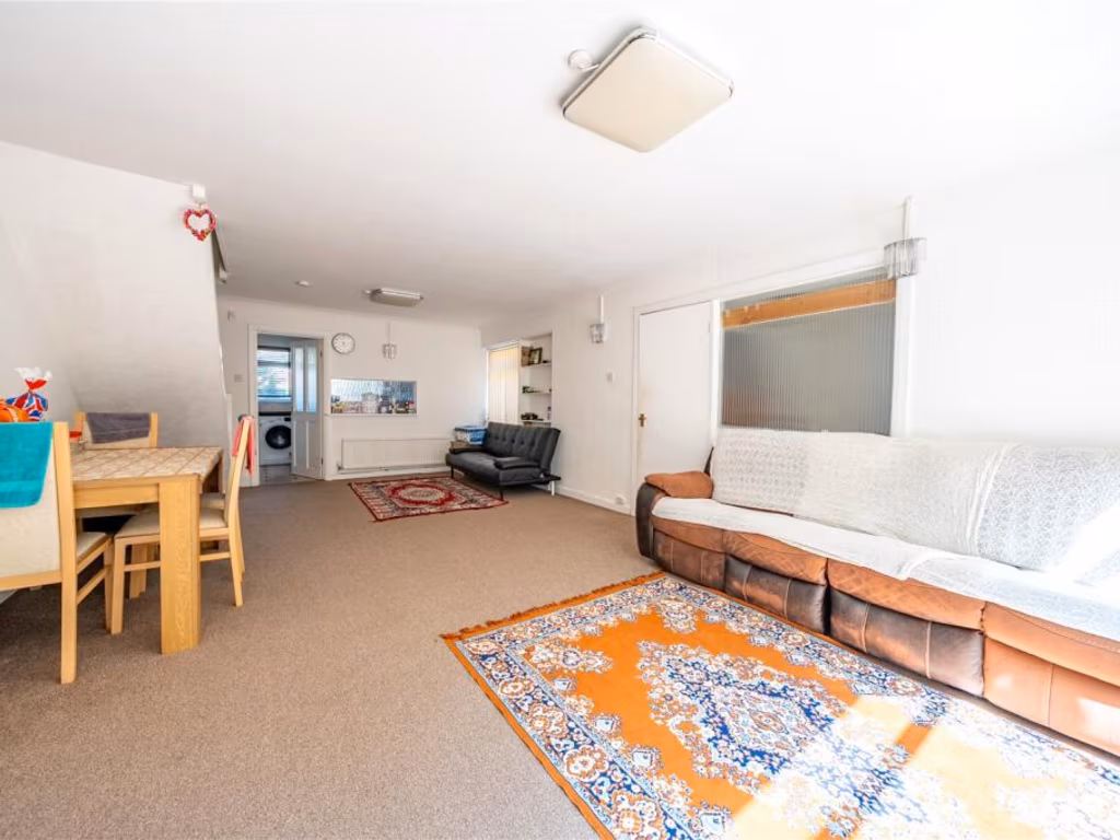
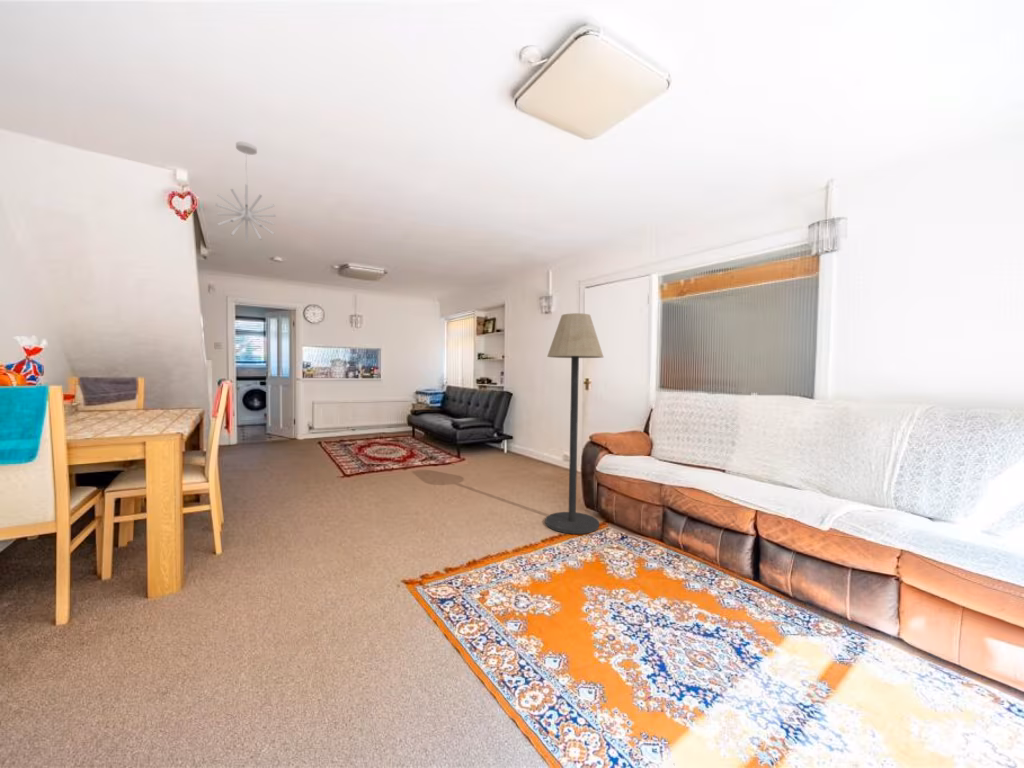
+ pendant light (246, 193)
+ floor lamp (573, 420)
